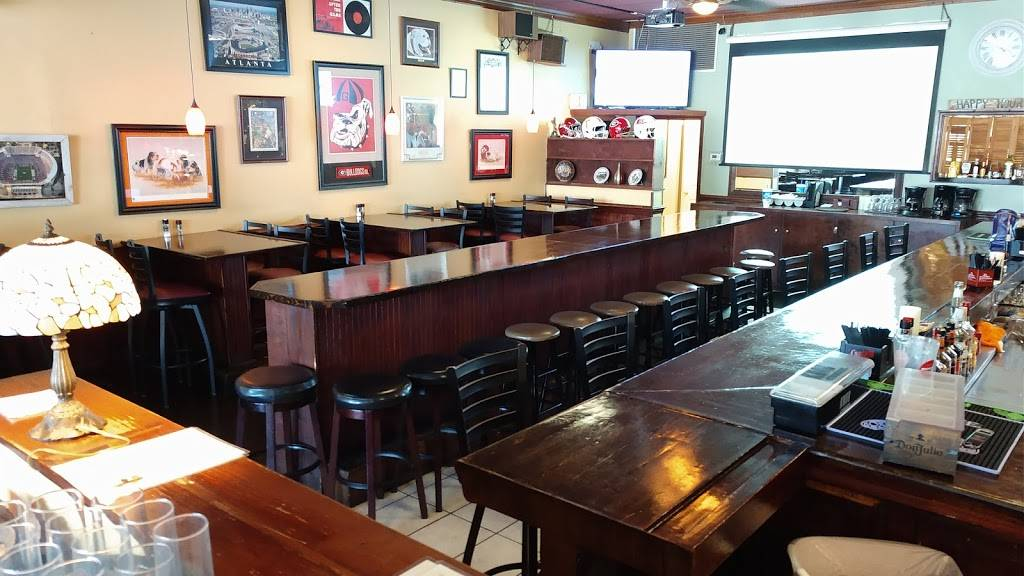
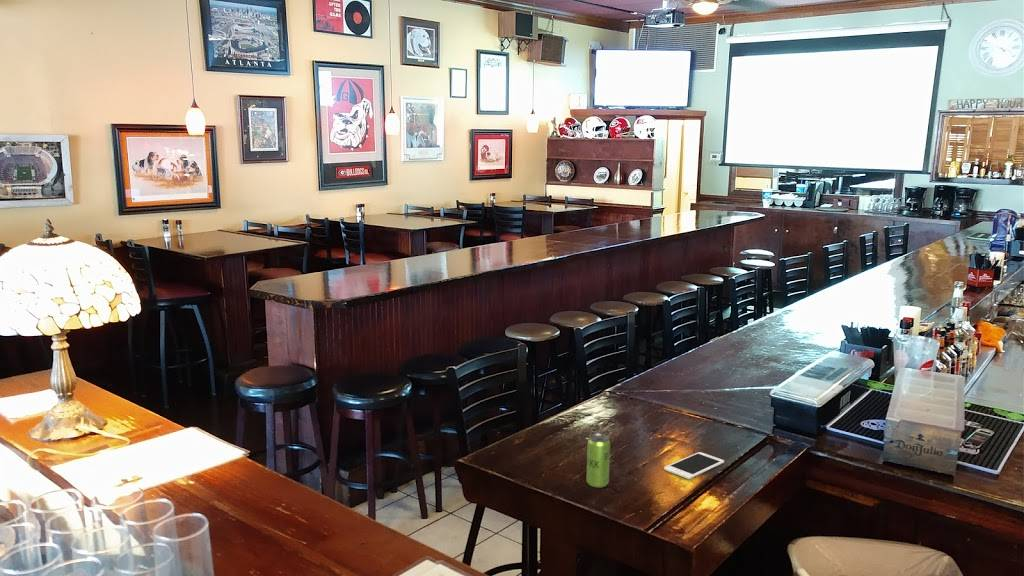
+ beverage can (598, 460)
+ cell phone (694, 464)
